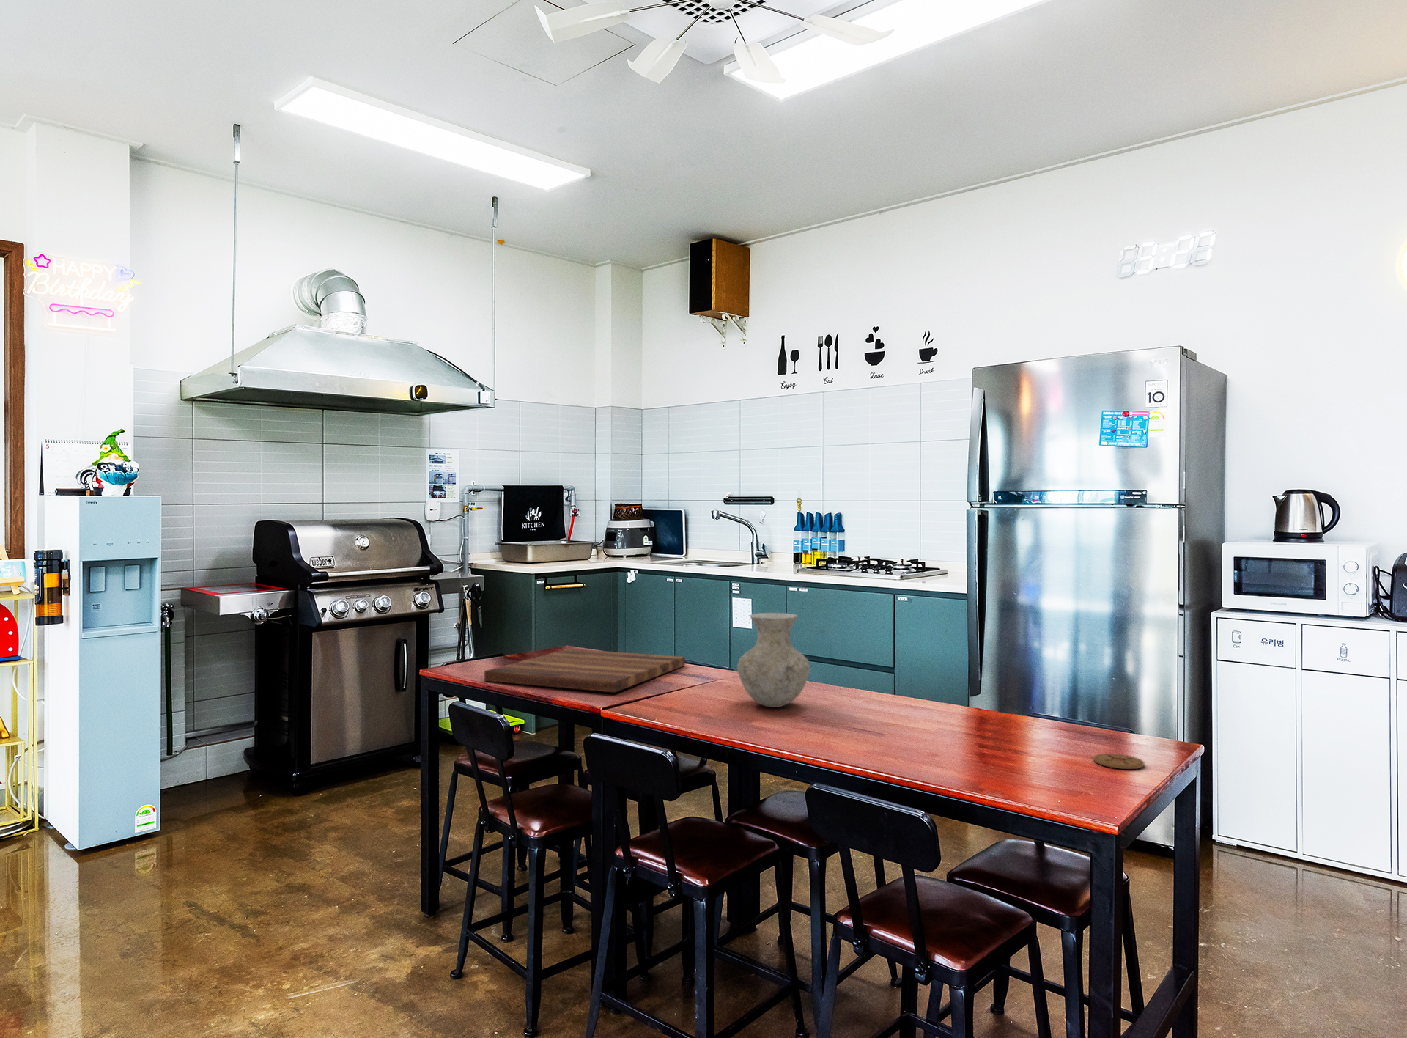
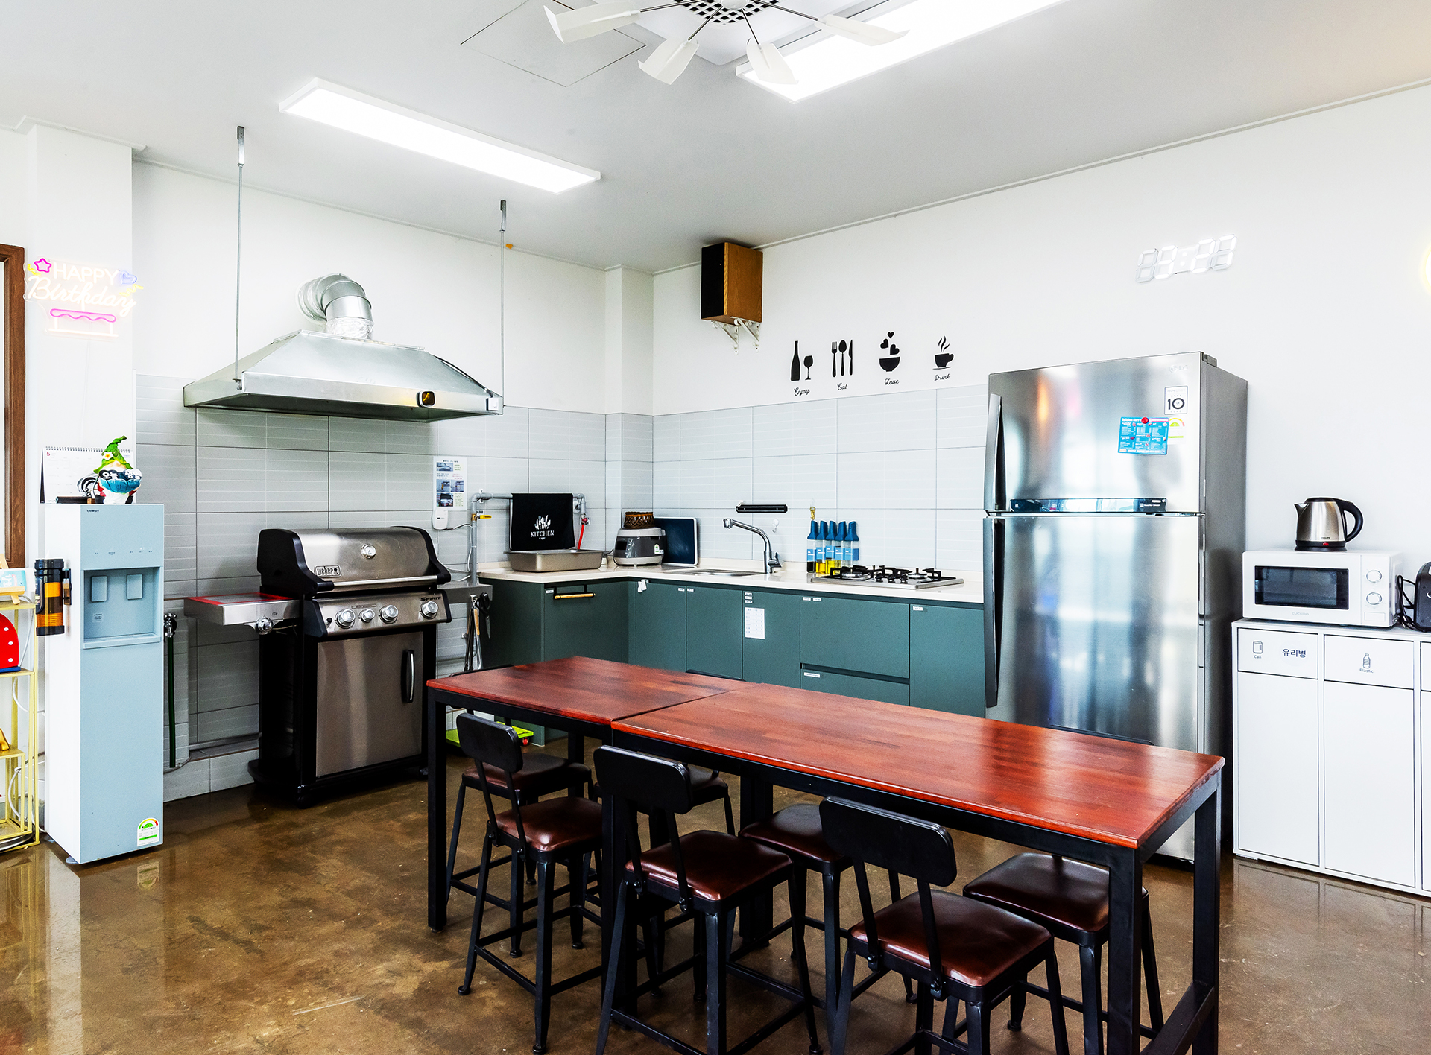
- coaster (1119, 760)
- vase (773, 660)
- cutting board (589, 668)
